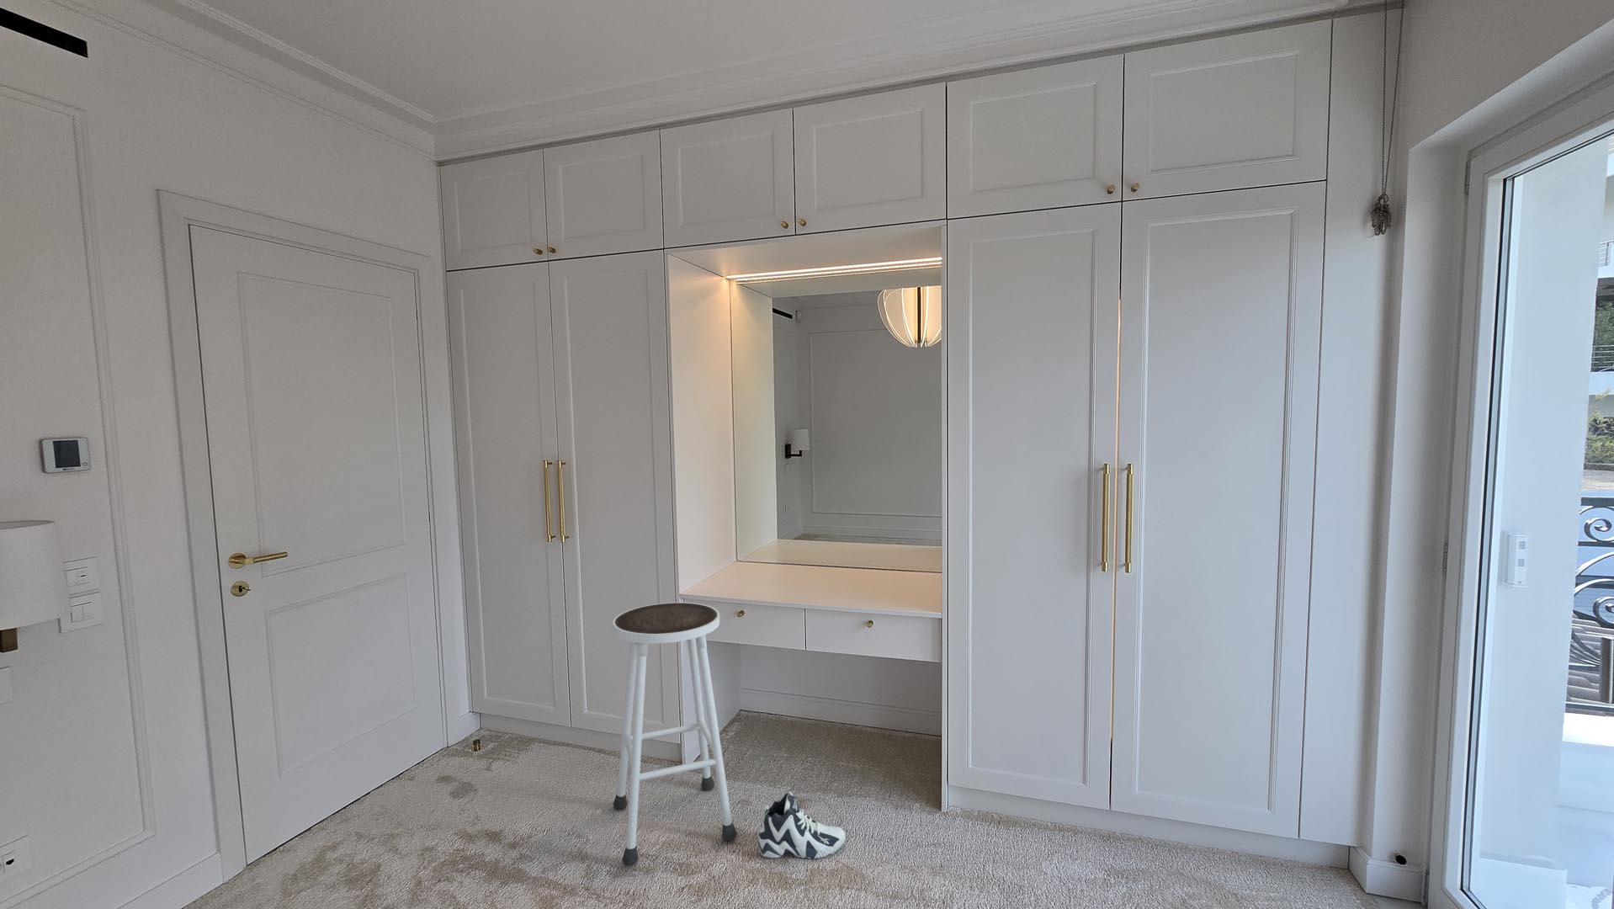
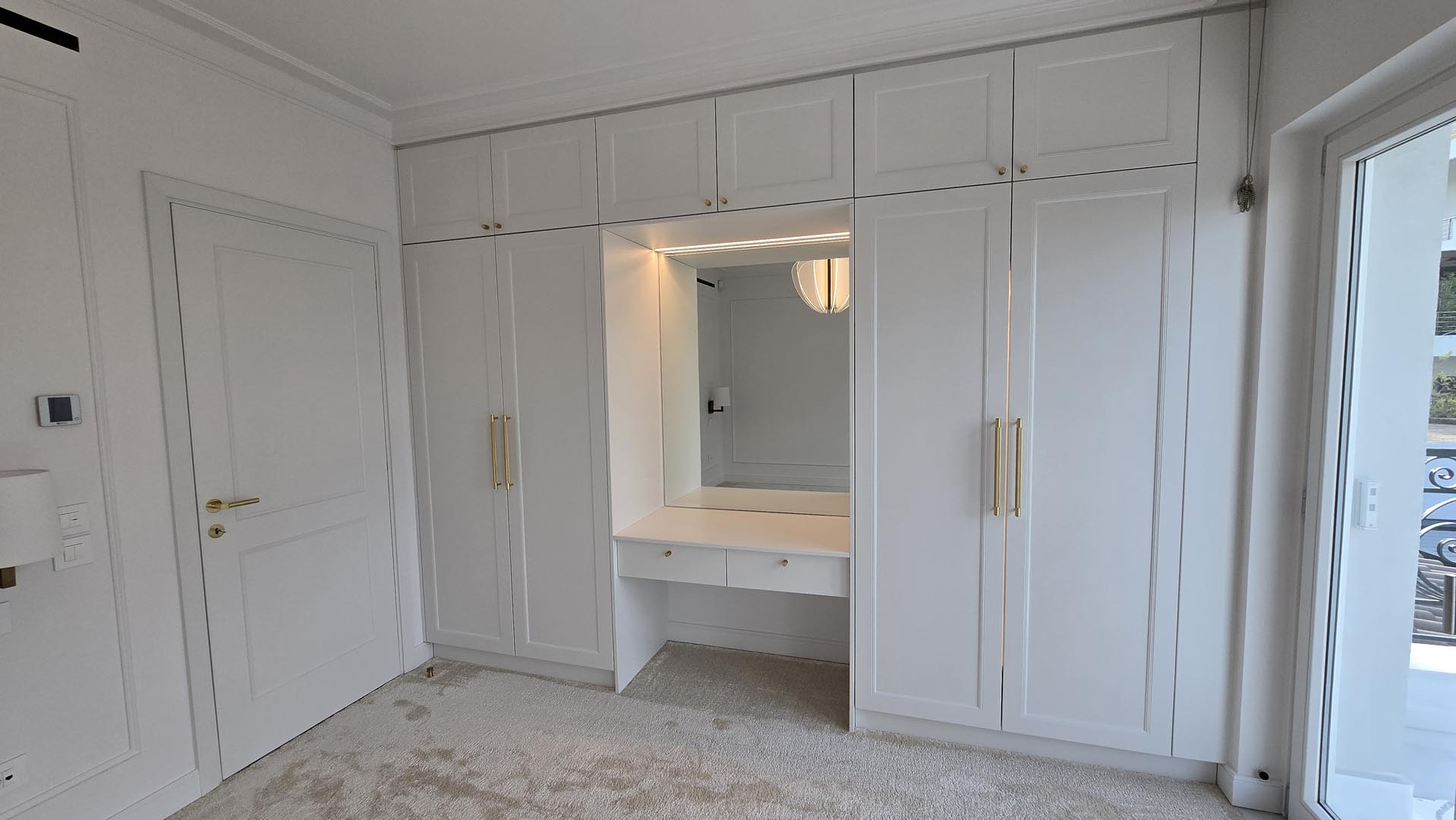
- stool (671, 728)
- sneaker (801, 820)
